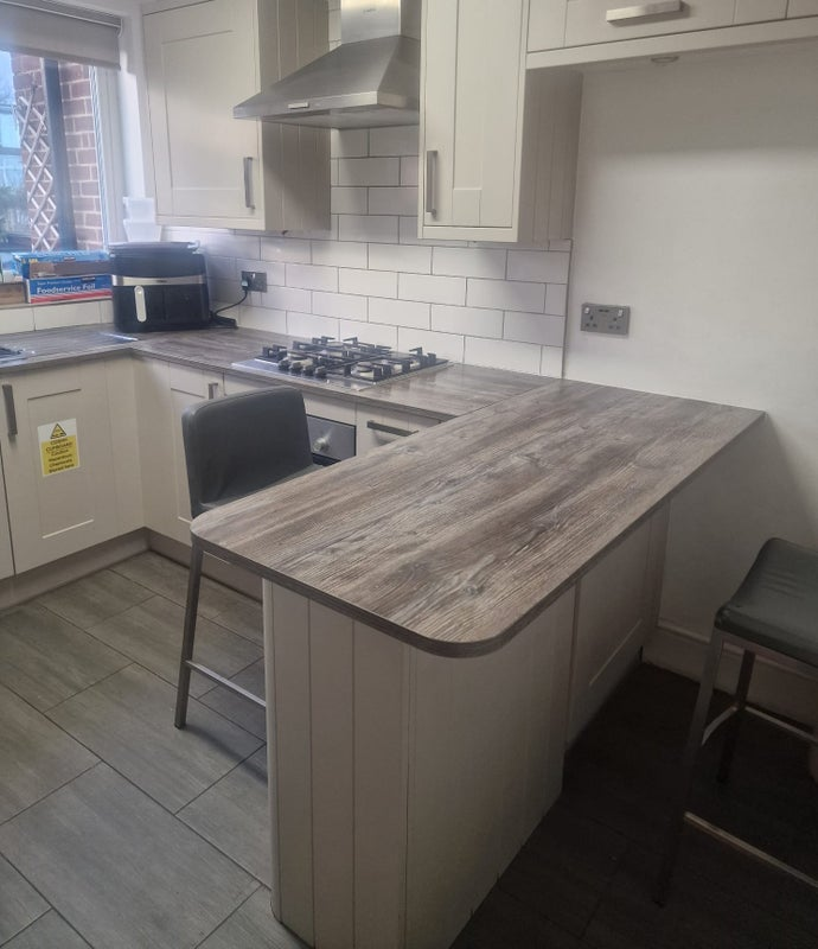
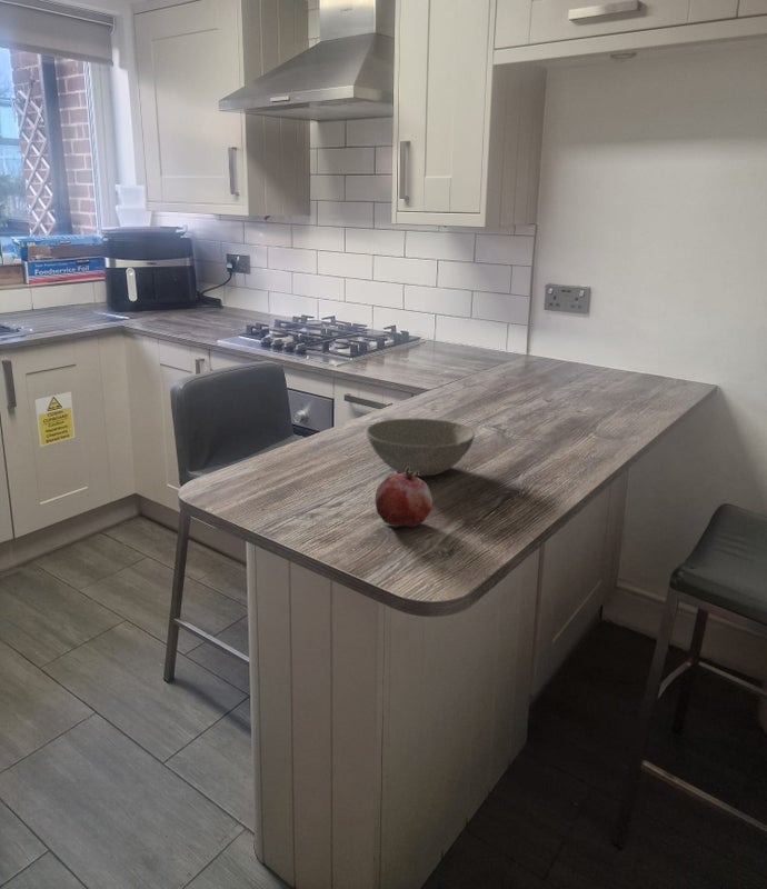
+ fruit (404, 493)
+ bowl (420, 449)
